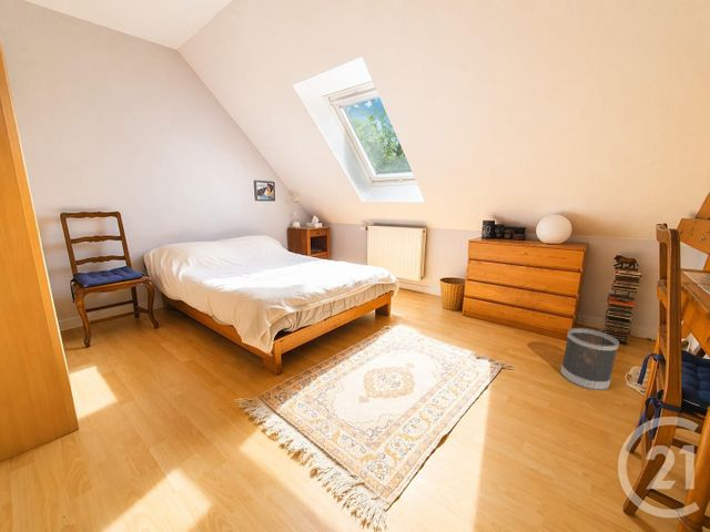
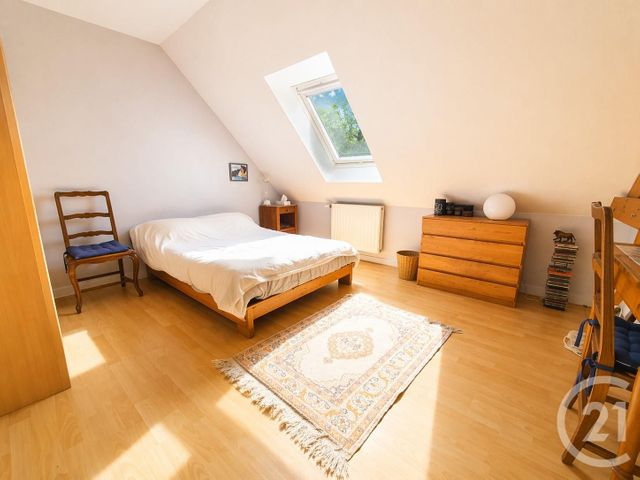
- wastebasket (588, 357)
